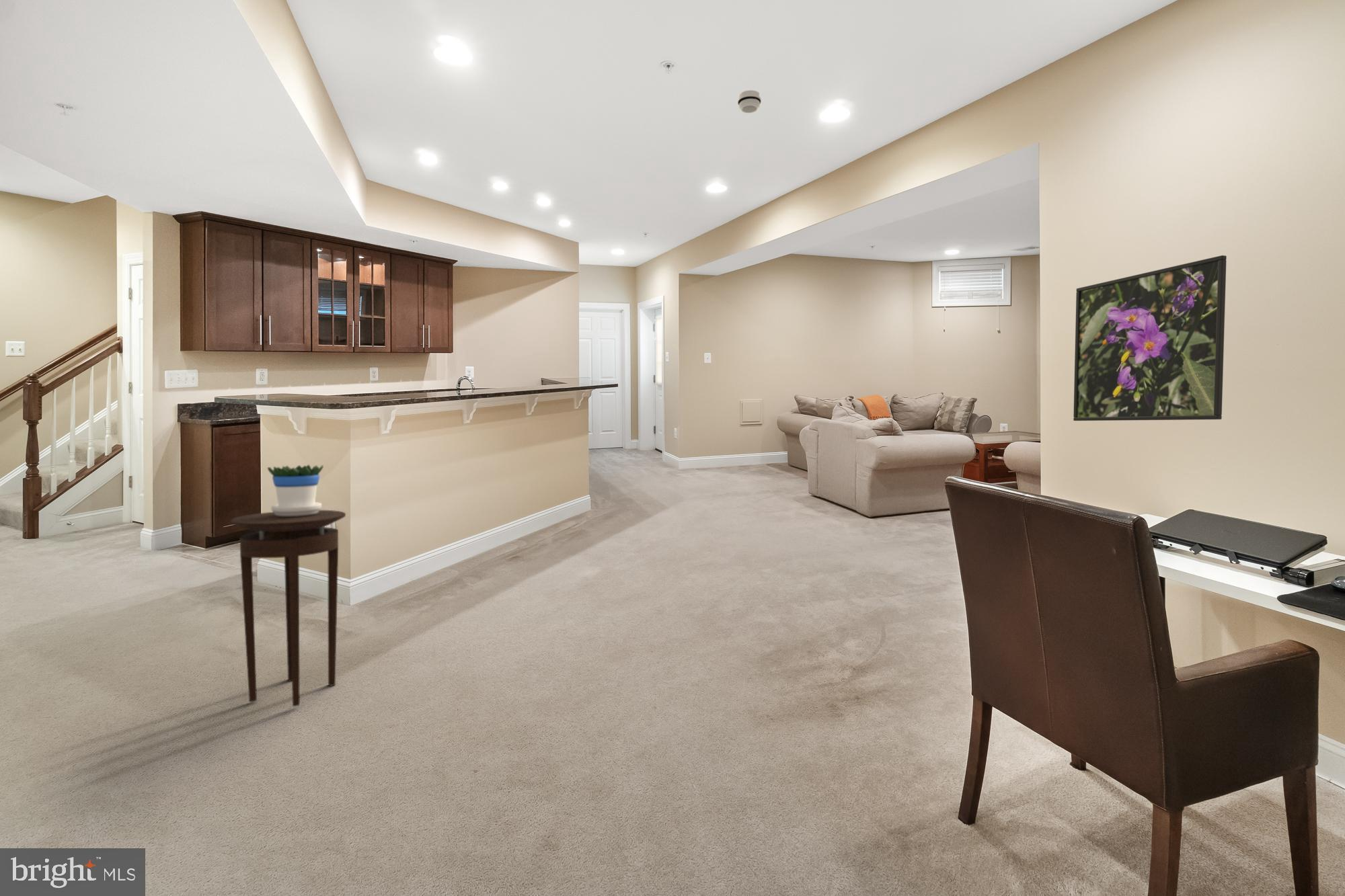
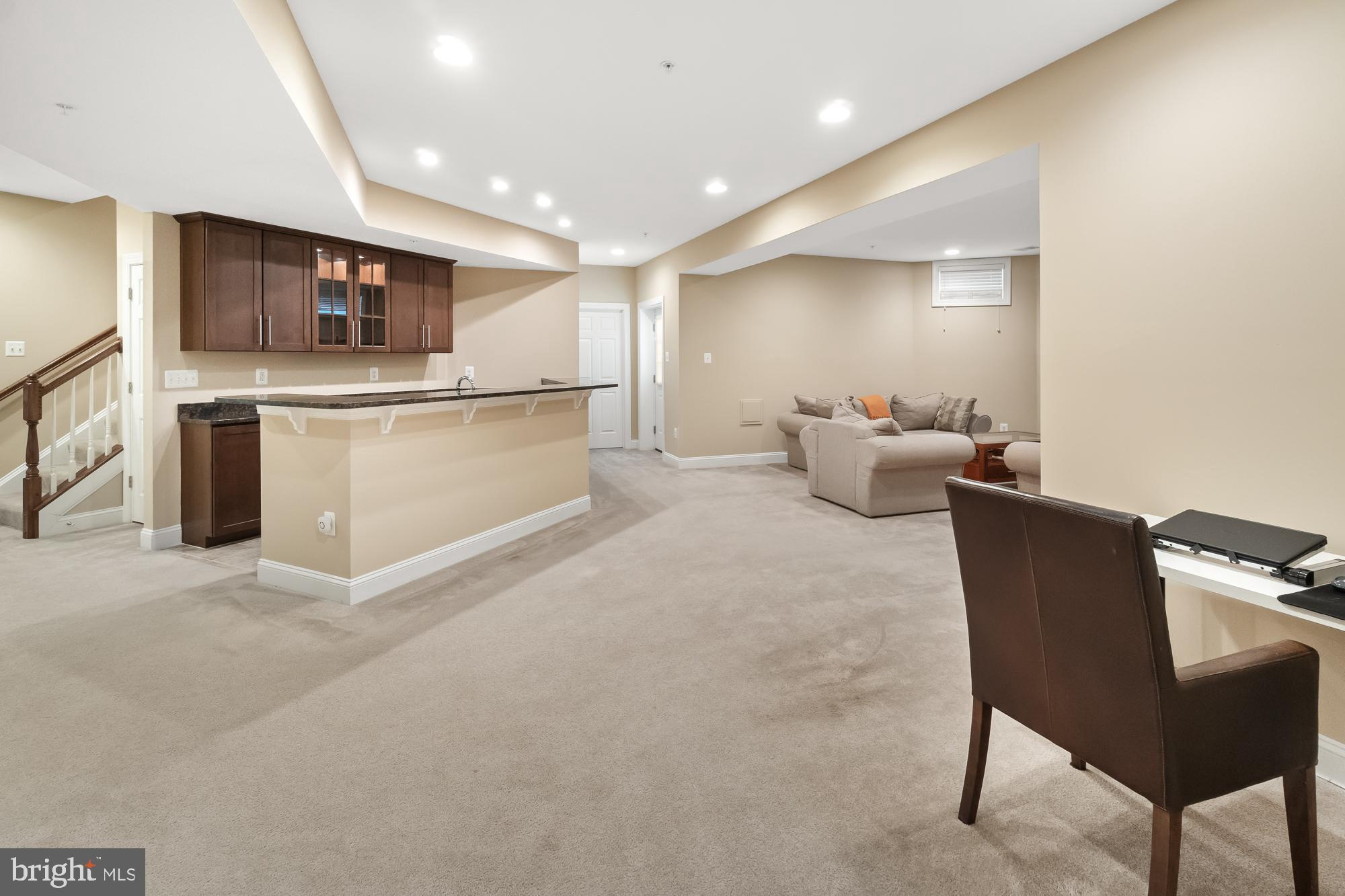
- flowerpot (297, 490)
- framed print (1141, 347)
- smoke detector (749, 102)
- stool (292, 605)
